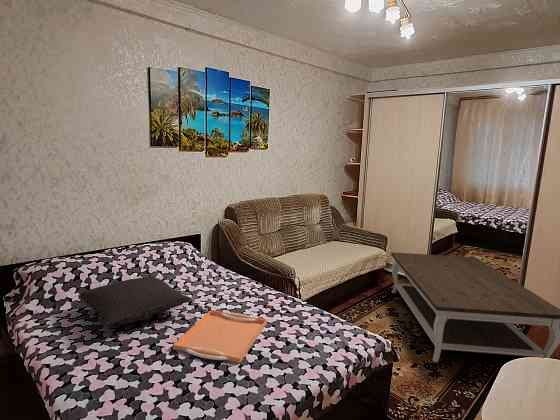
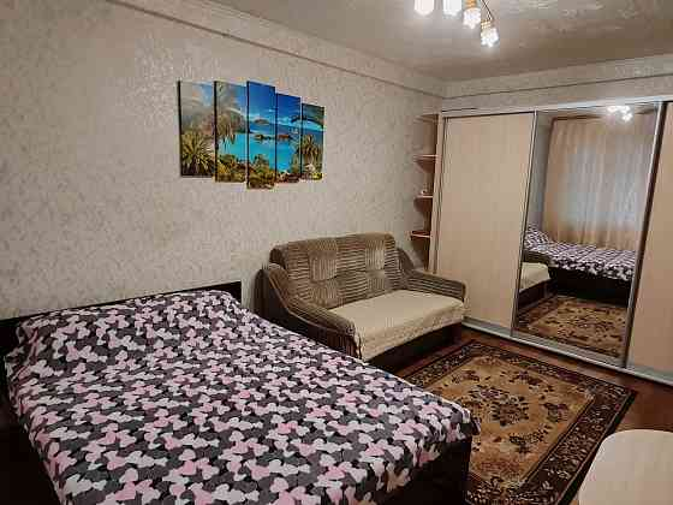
- coffee table (457, 300)
- pillow (134, 298)
- serving tray (223, 333)
